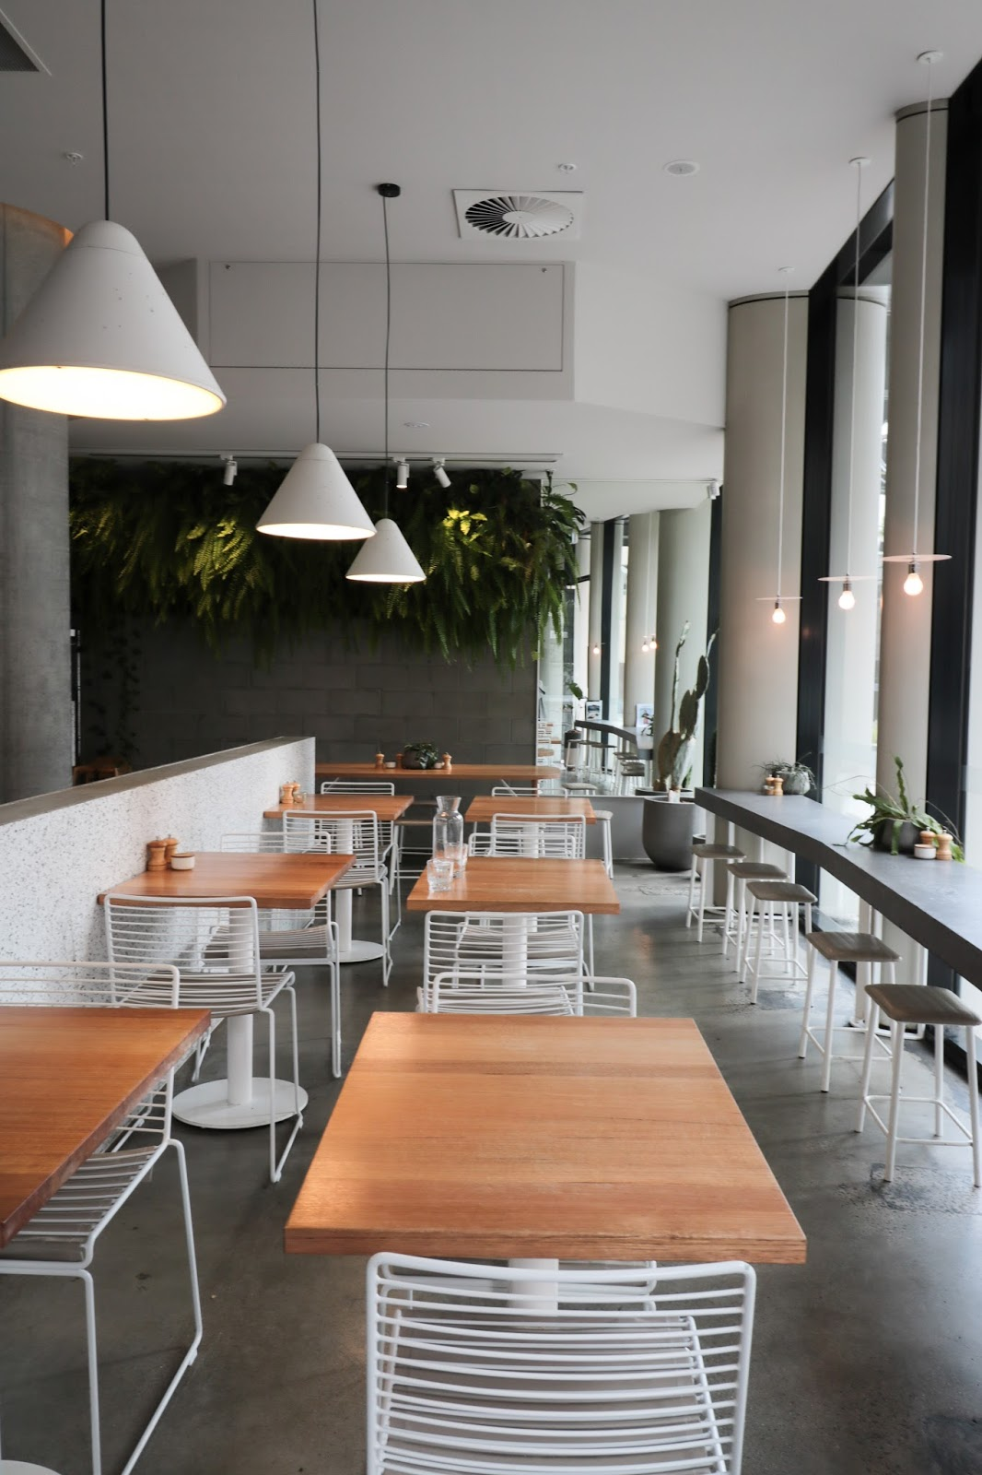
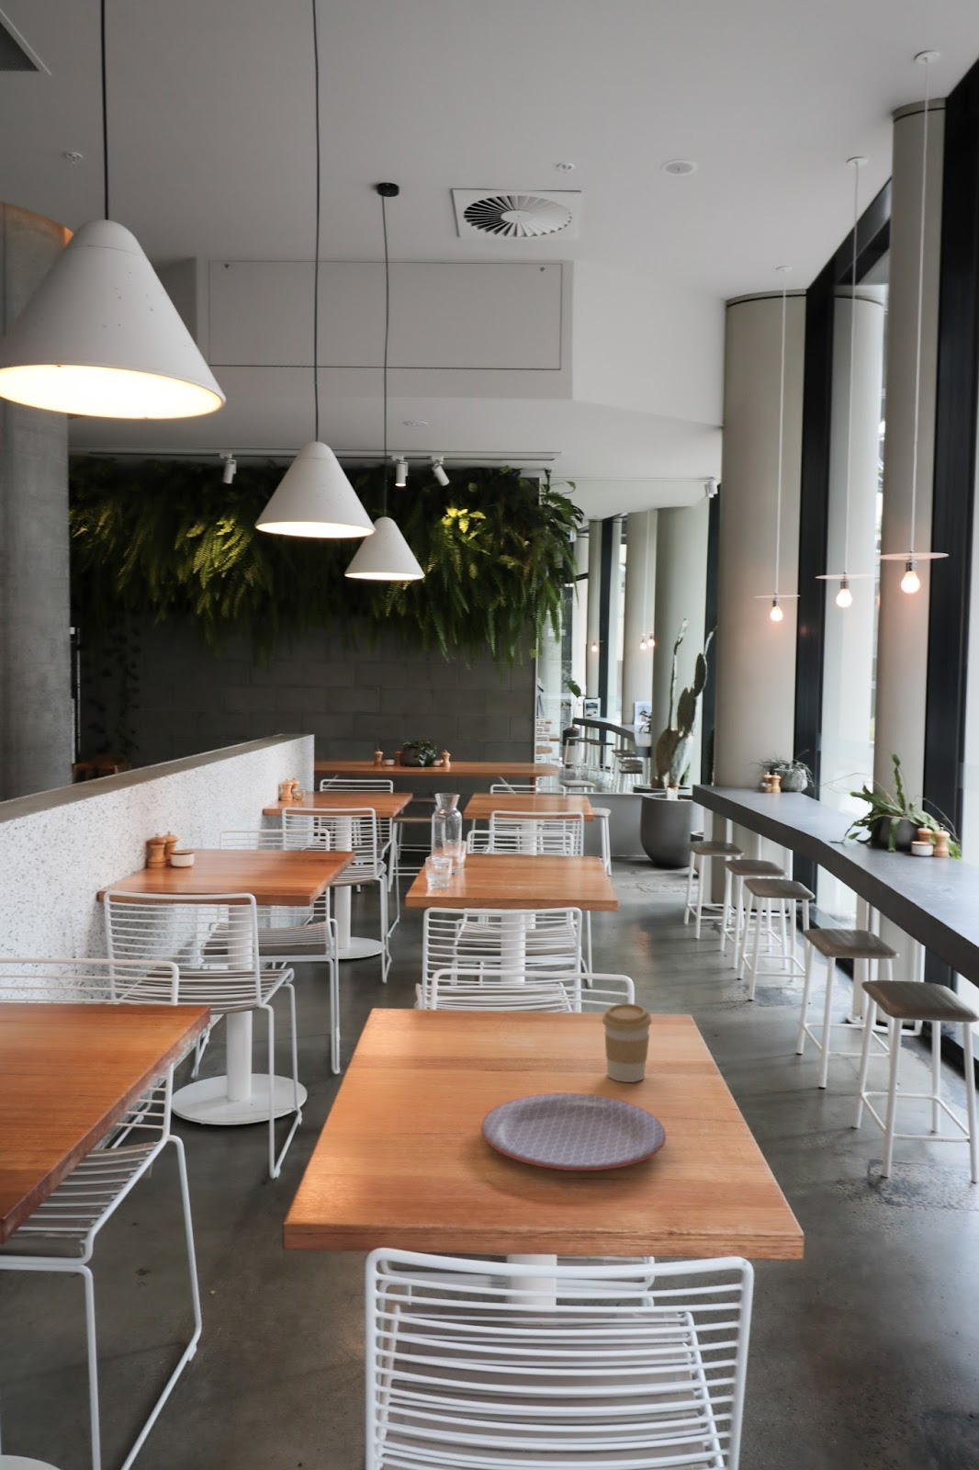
+ plate (573, 1133)
+ coffee cup (626, 1042)
